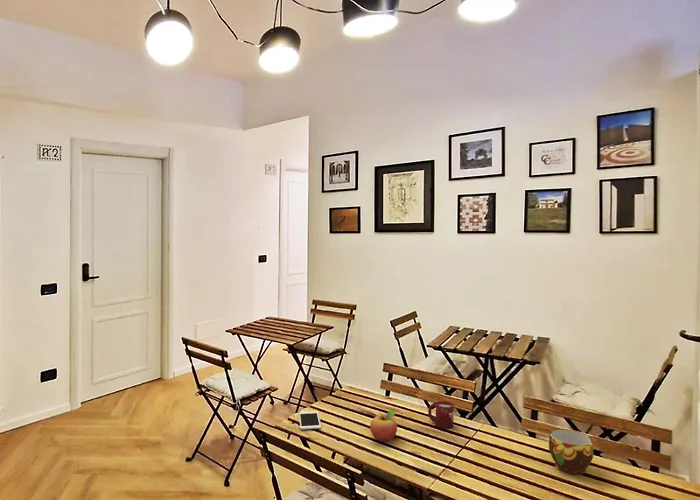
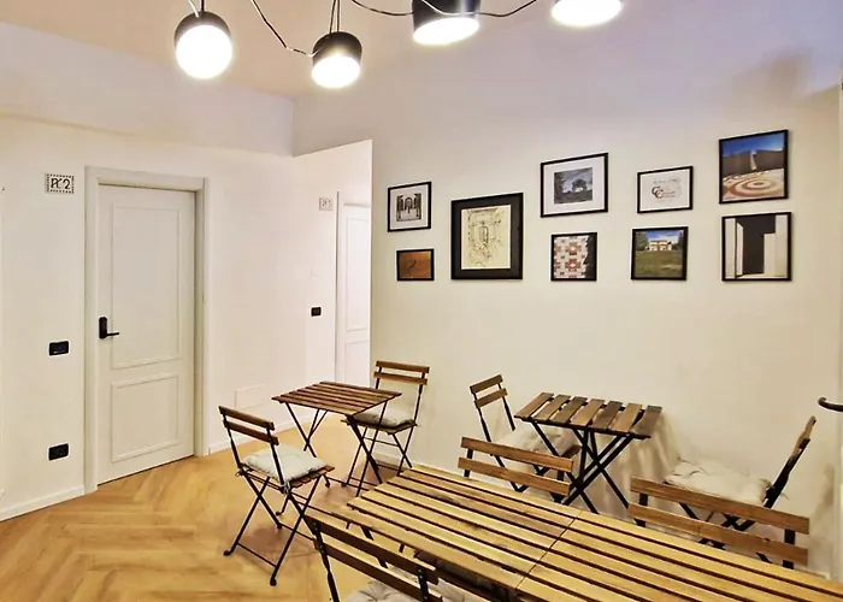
- fruit (383, 425)
- cell phone (309, 419)
- cup (440, 413)
- cup (569, 451)
